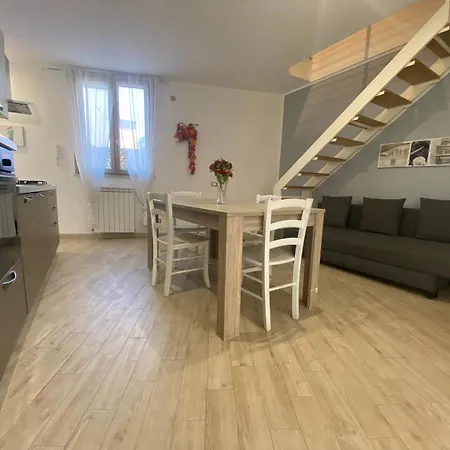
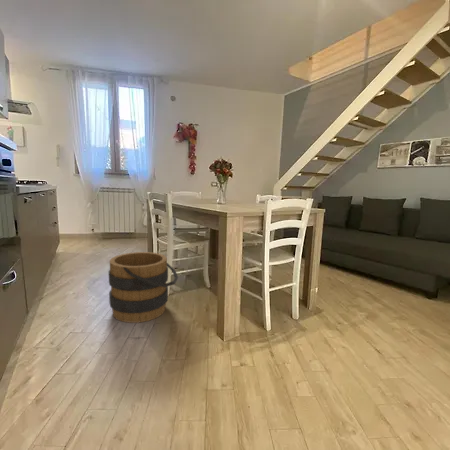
+ bucket (144, 284)
